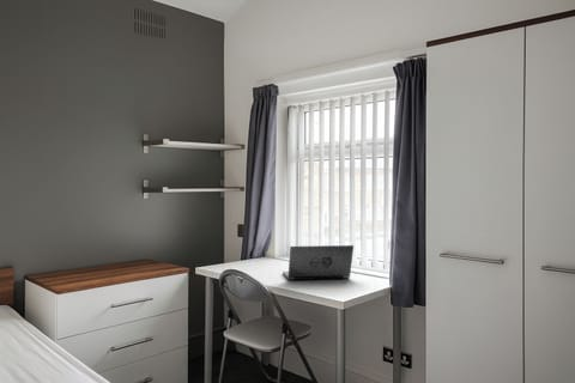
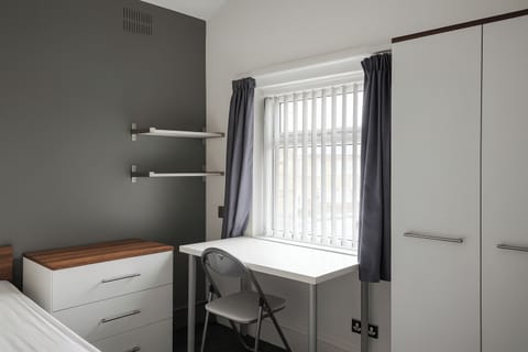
- laptop (316, 260)
